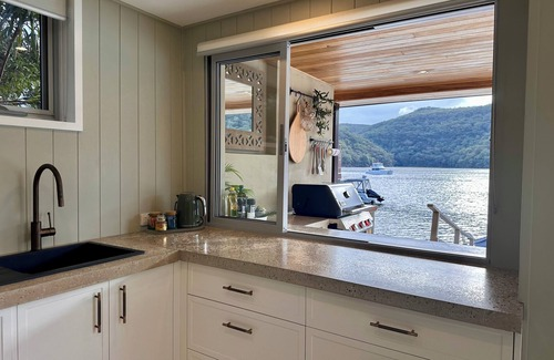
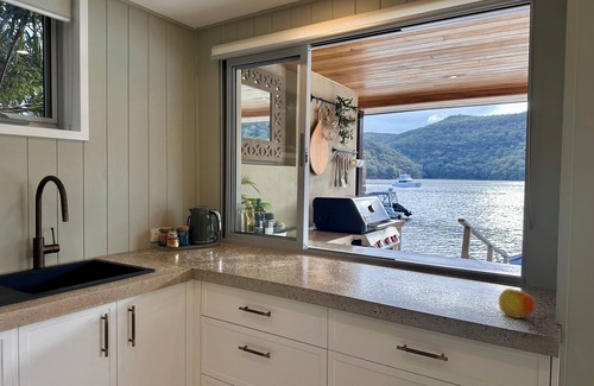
+ apple (516, 302)
